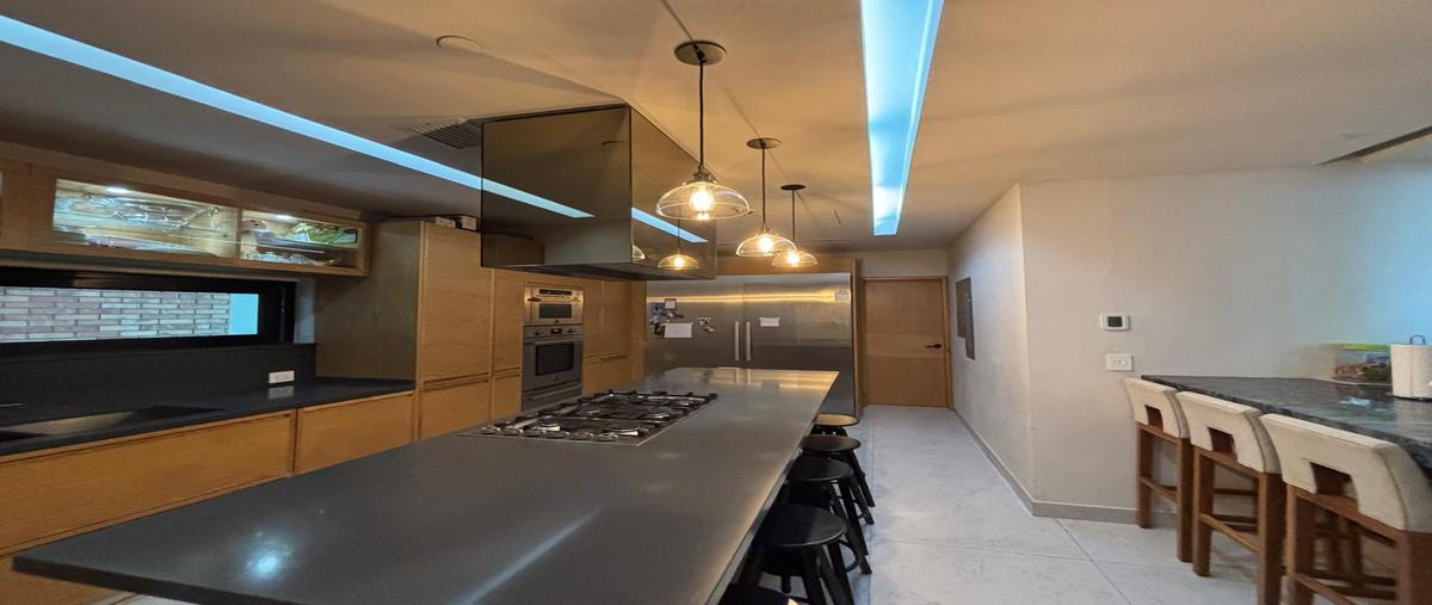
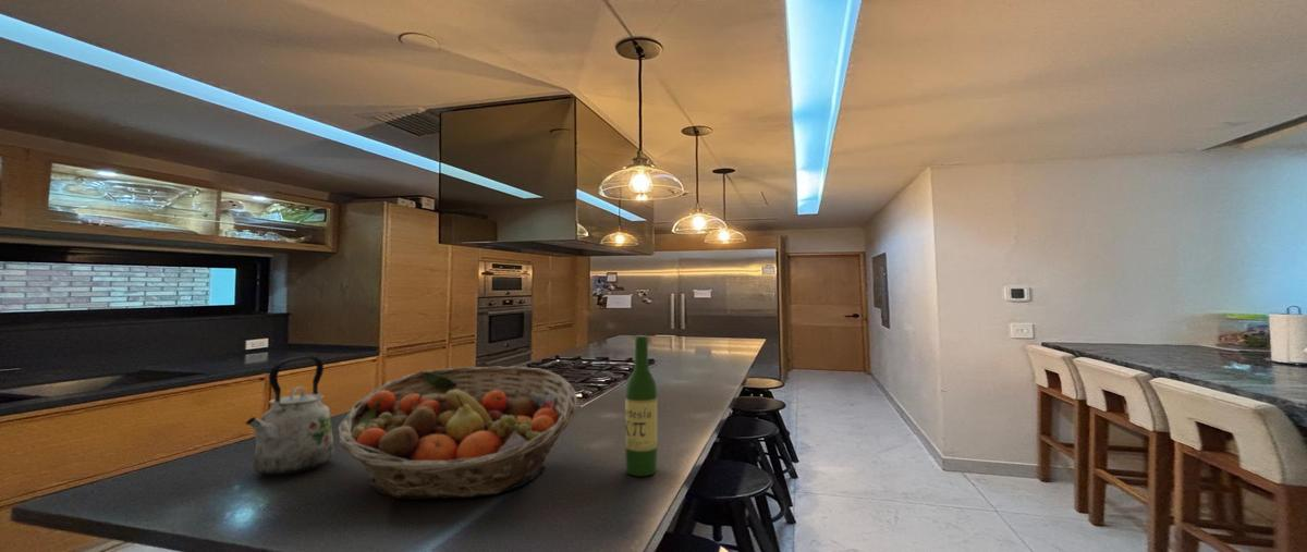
+ wine bottle (640, 403)
+ fruit basket (465, 424)
+ kettle (286, 415)
